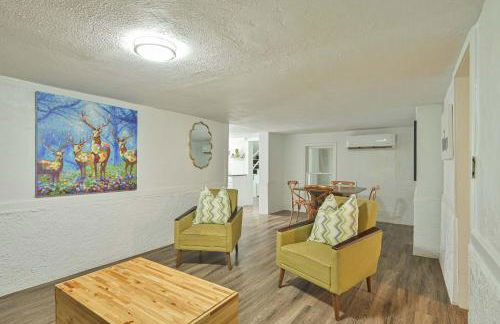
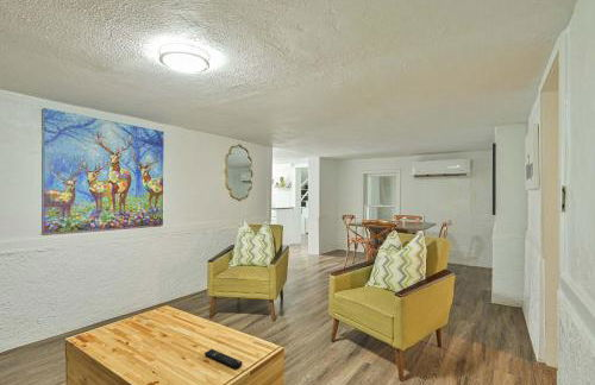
+ remote control (223, 358)
